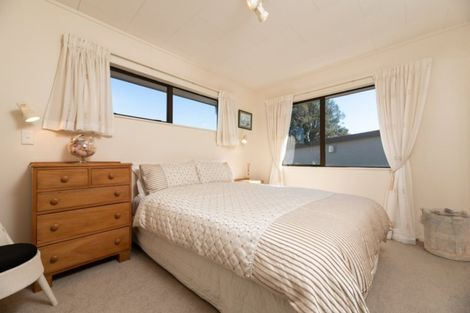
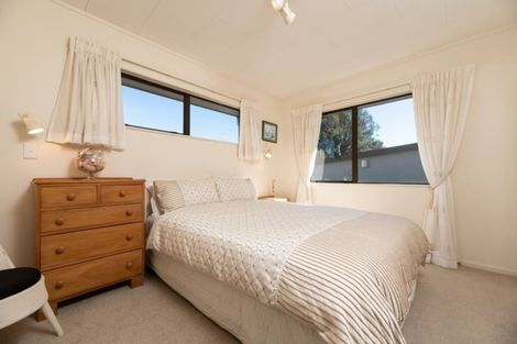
- laundry hamper (444, 229)
